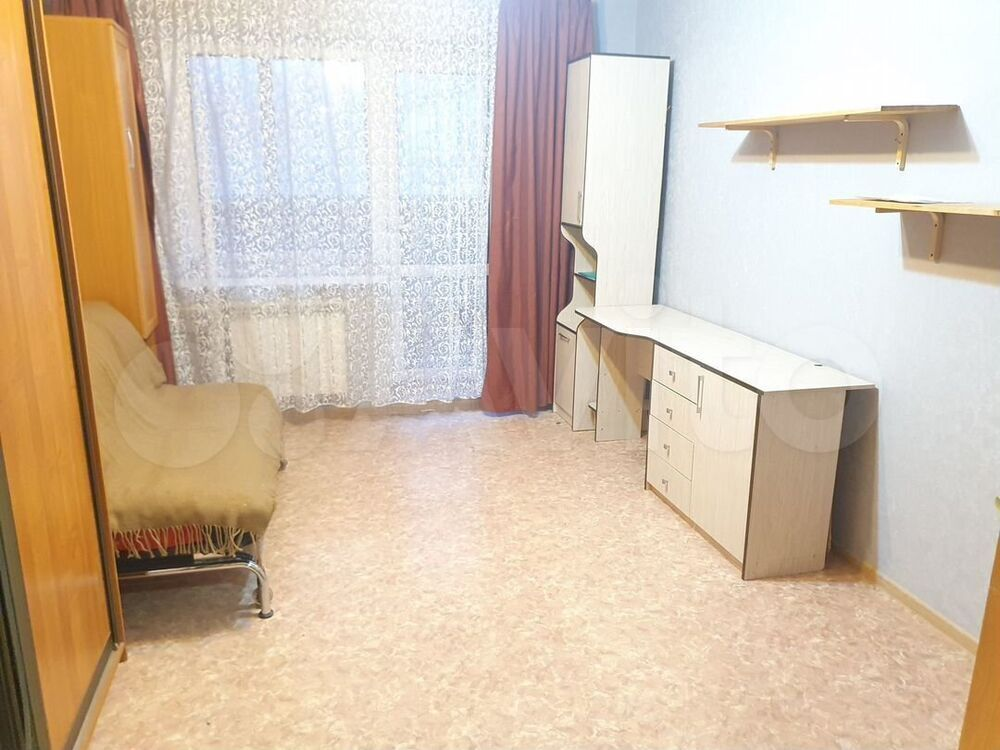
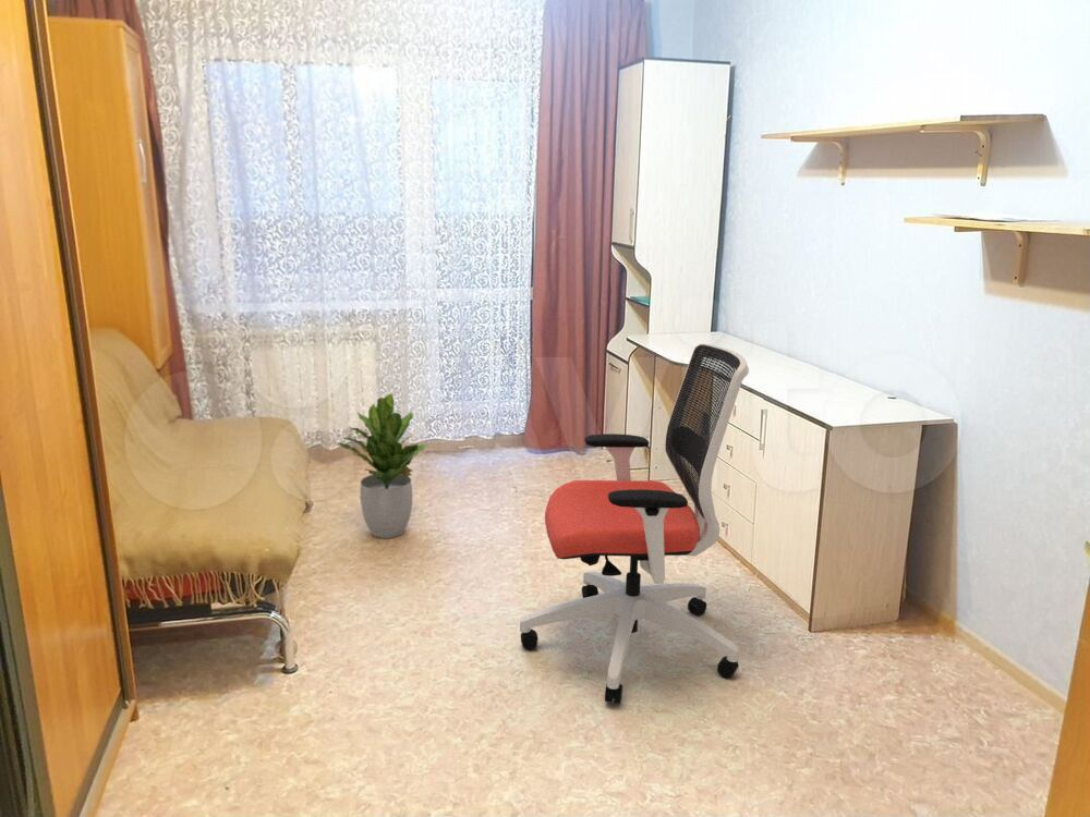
+ office chair (627, 505)
+ potted plant (385, 463)
